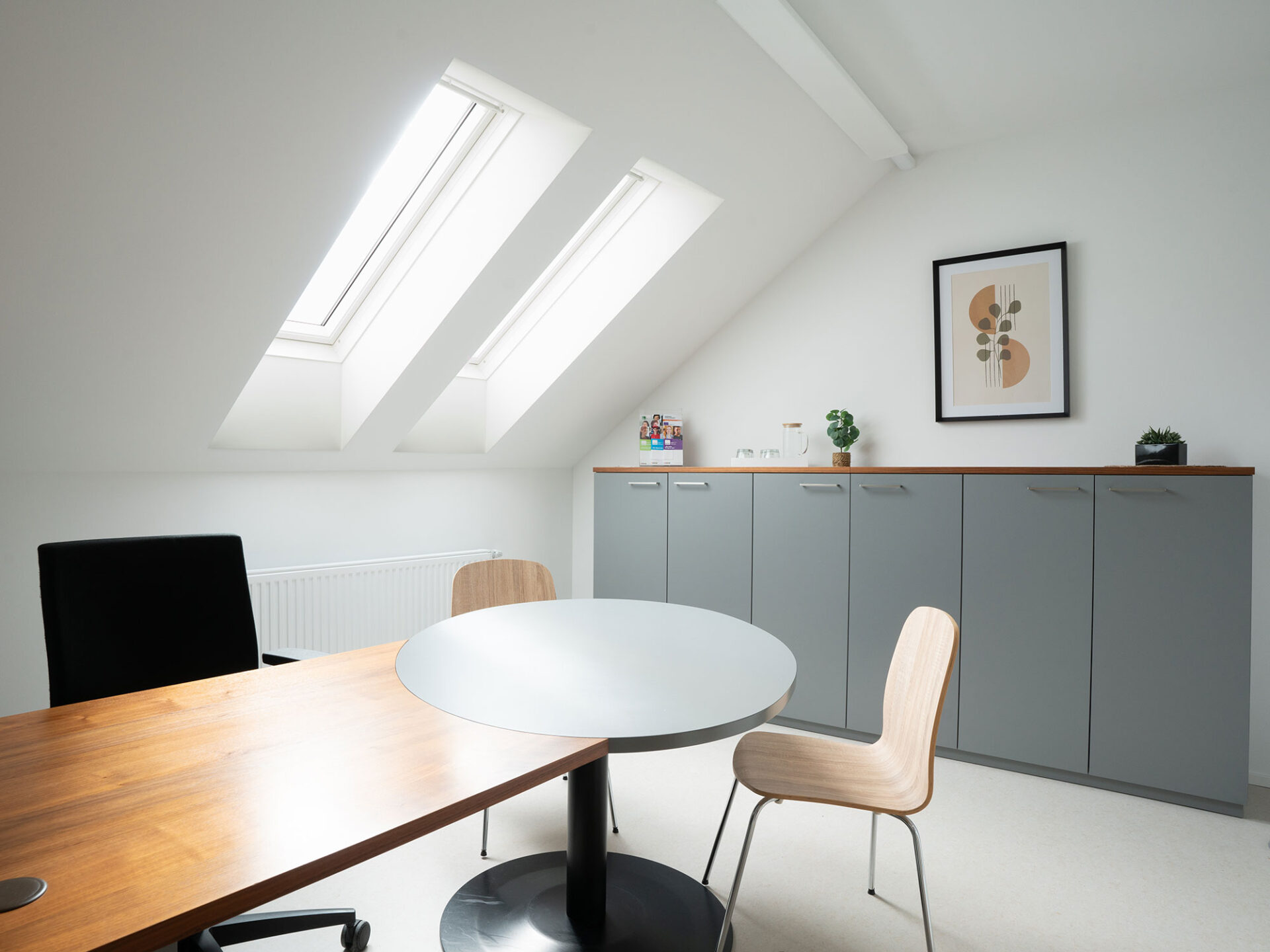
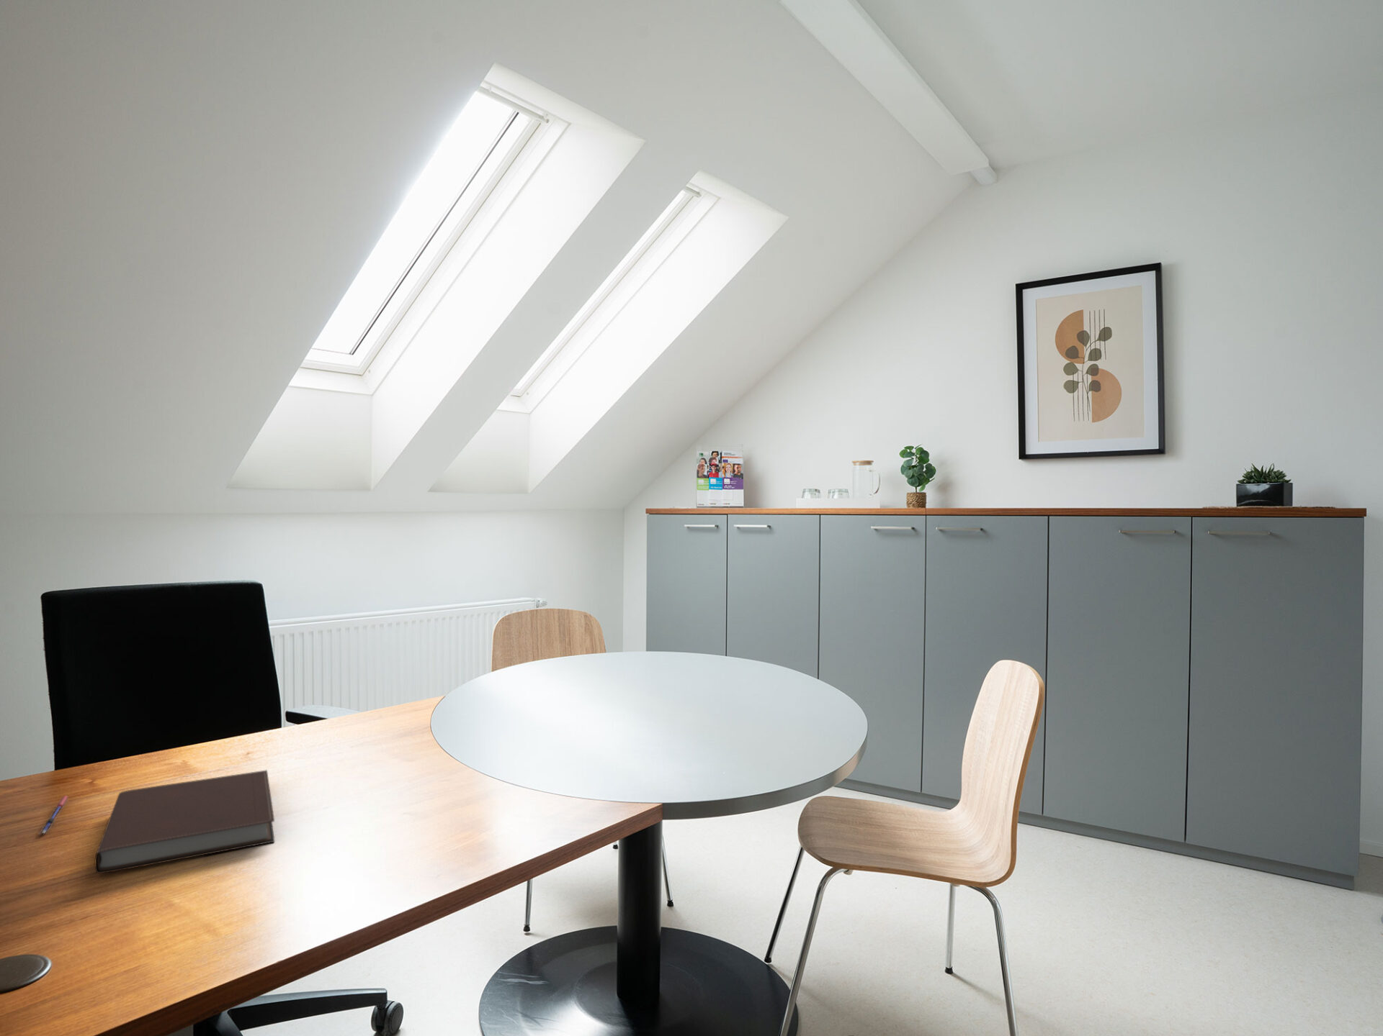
+ pen (54, 814)
+ notebook (193, 815)
